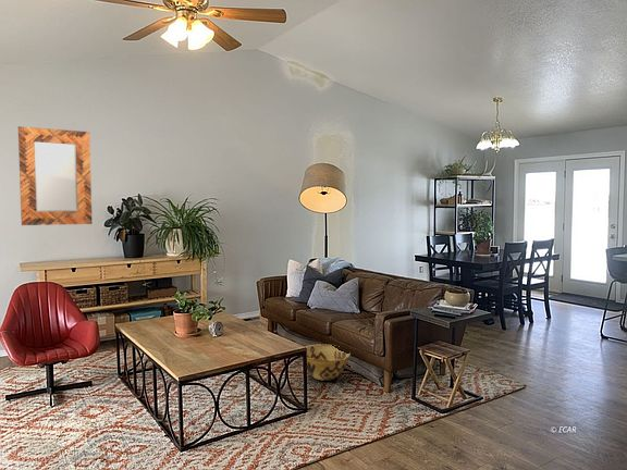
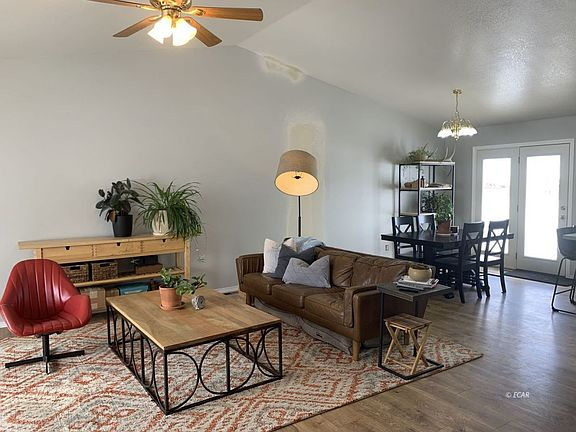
- home mirror (56, 177)
- woven basket (324, 363)
